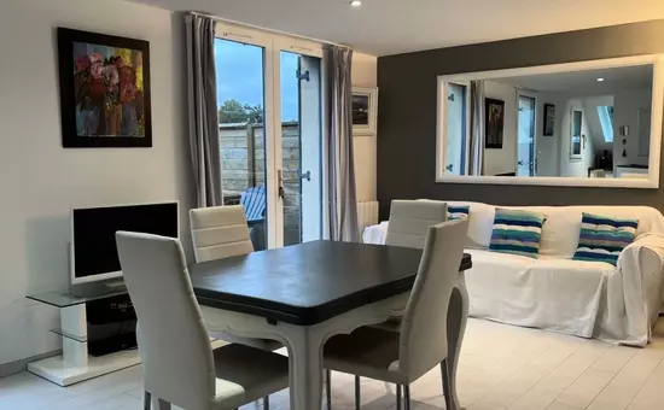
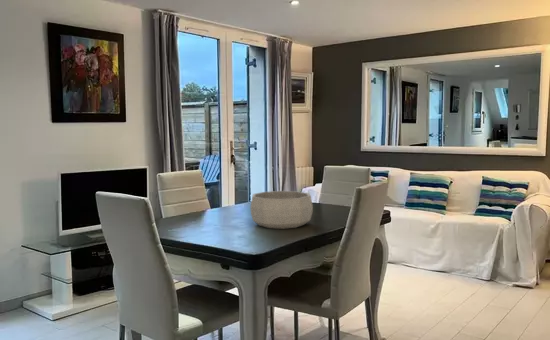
+ decorative bowl (281, 209)
